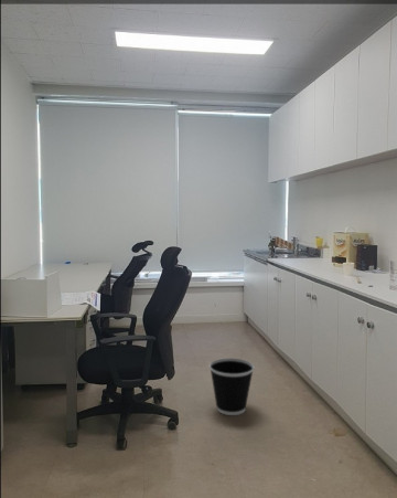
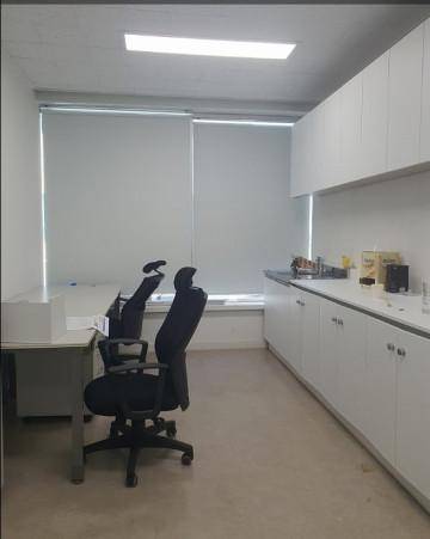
- wastebasket (230, 386)
